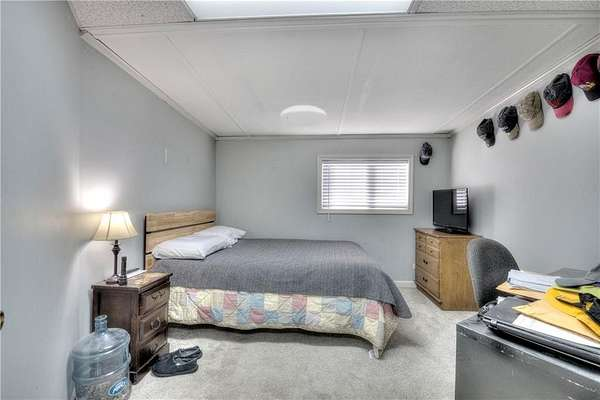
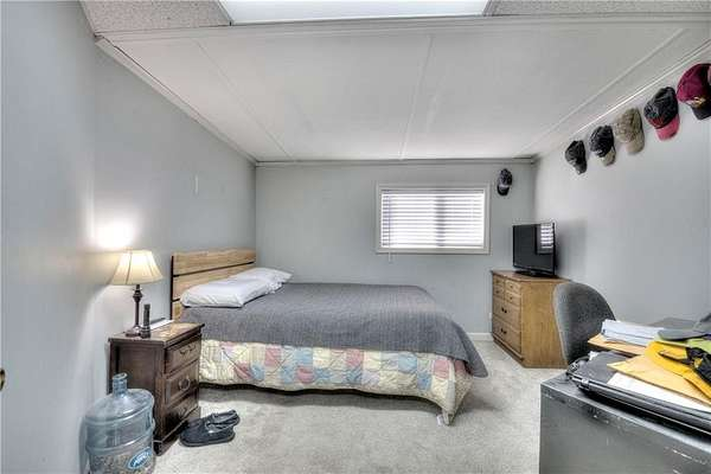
- ceiling light (303, 116)
